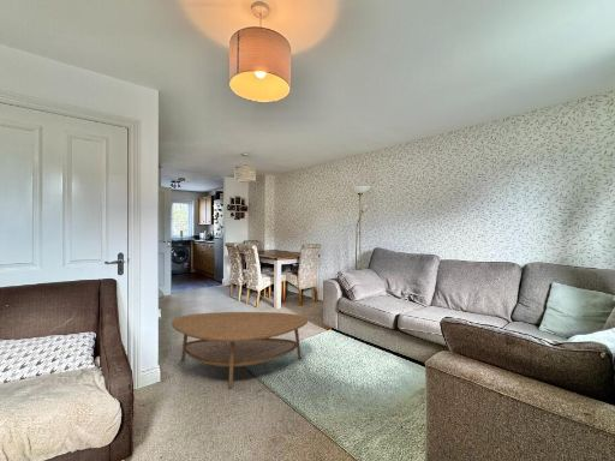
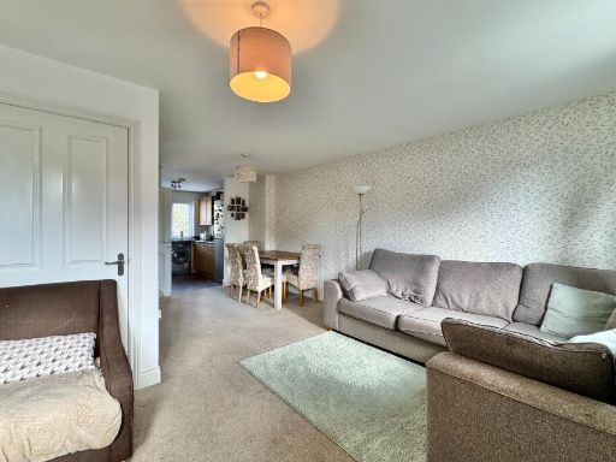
- coffee table (238, 345)
